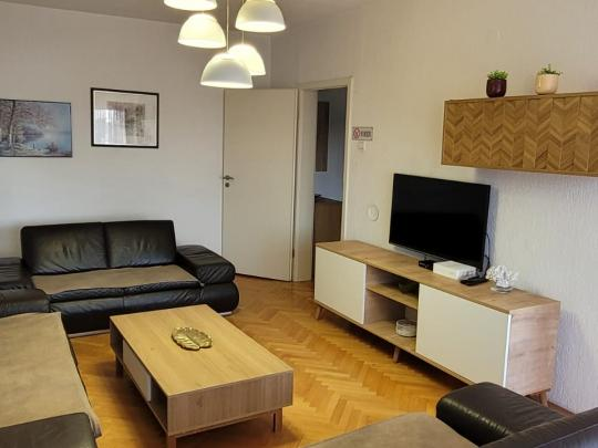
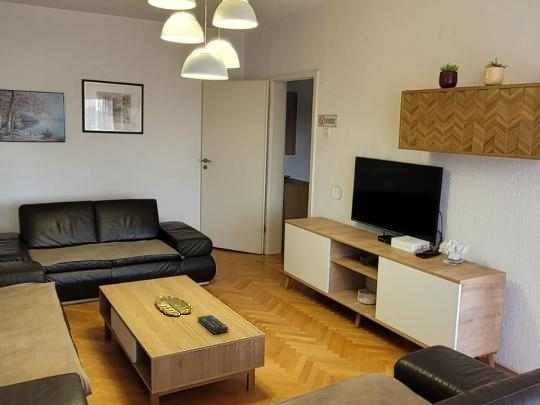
+ remote control (212, 323)
